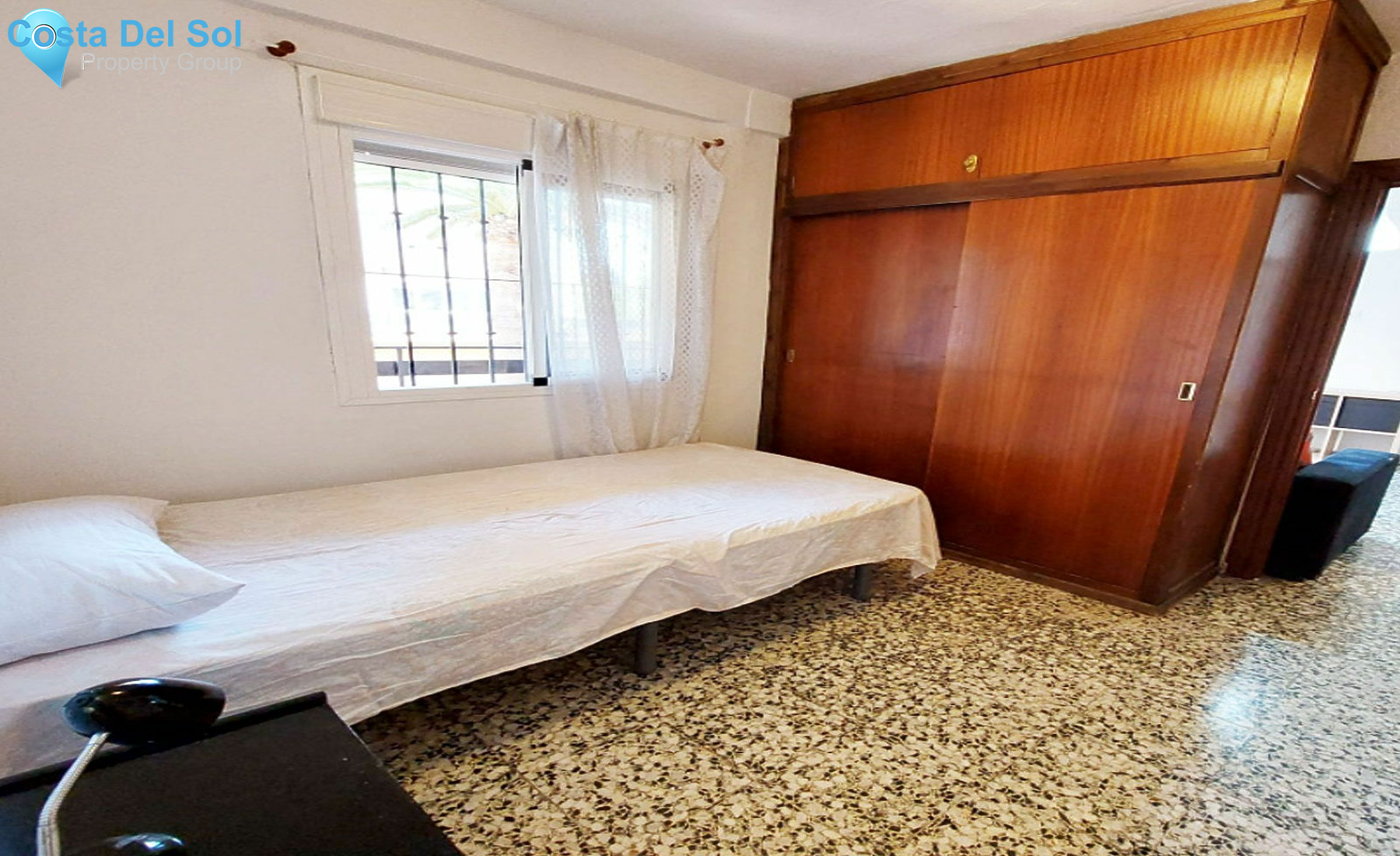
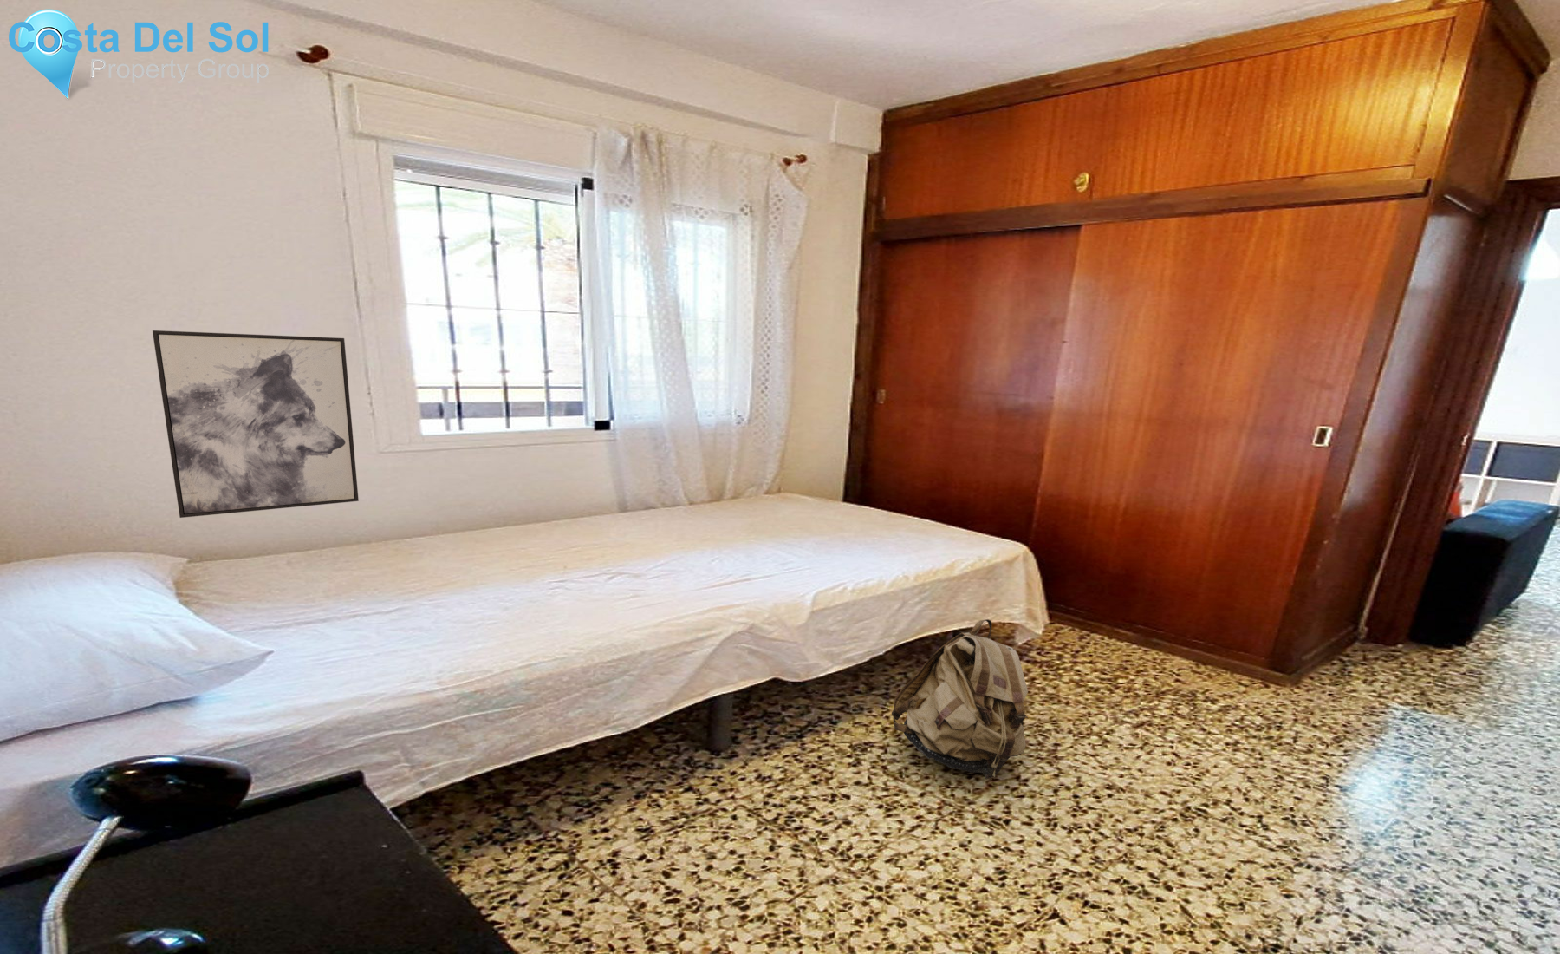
+ backpack (957, 691)
+ wall art (265, 424)
